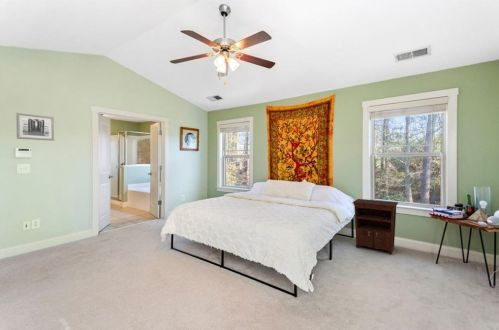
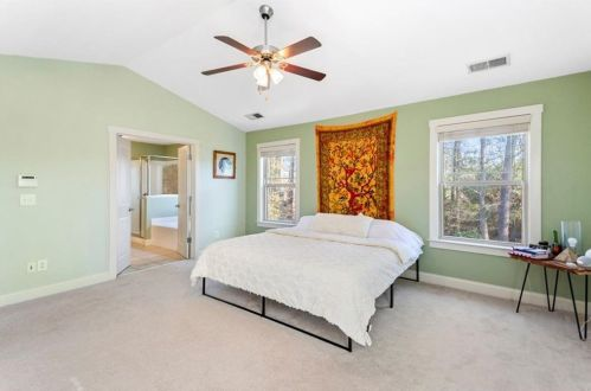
- wall art (36, 127)
- nightstand (375, 224)
